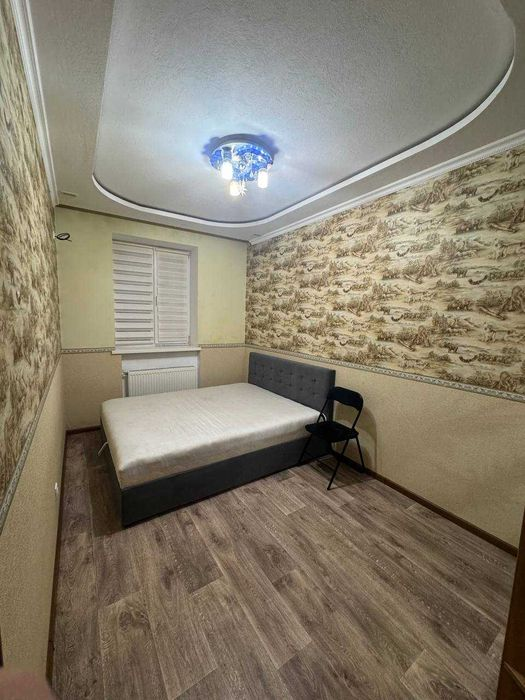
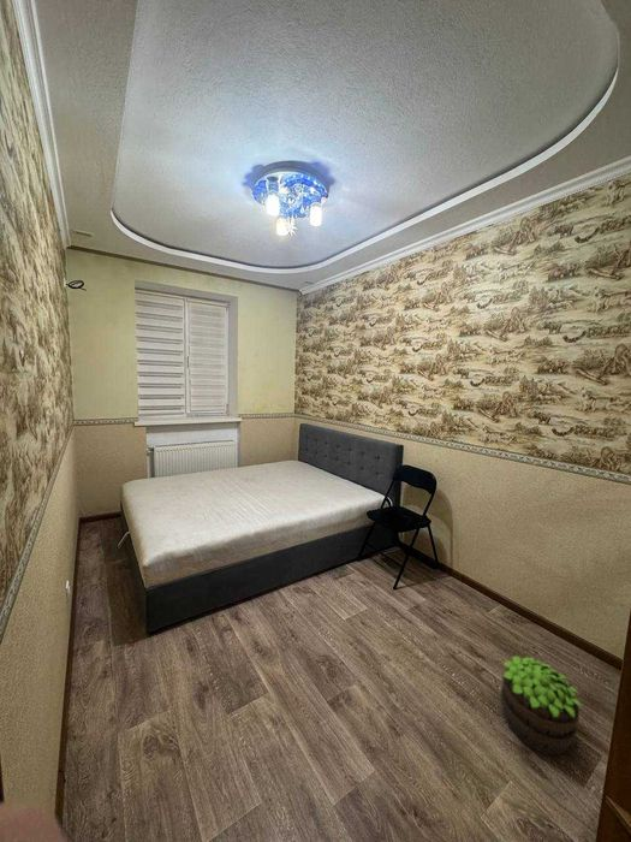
+ potted plant (537, 699)
